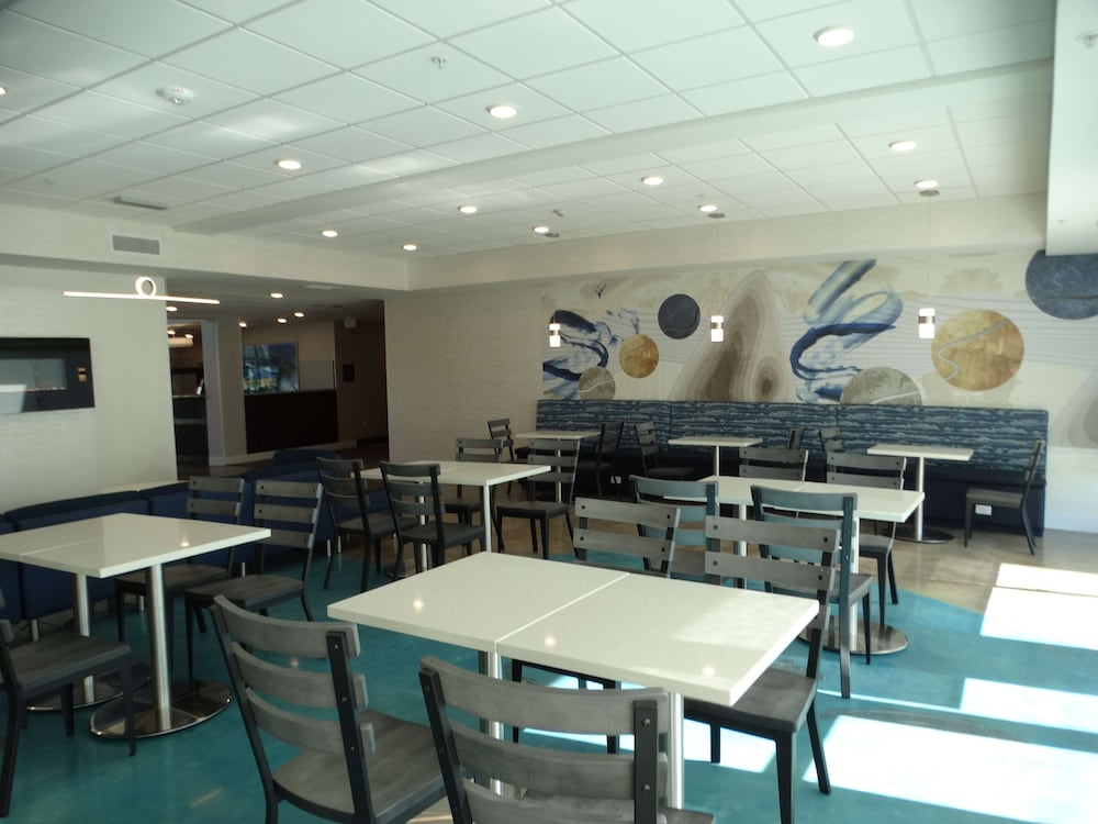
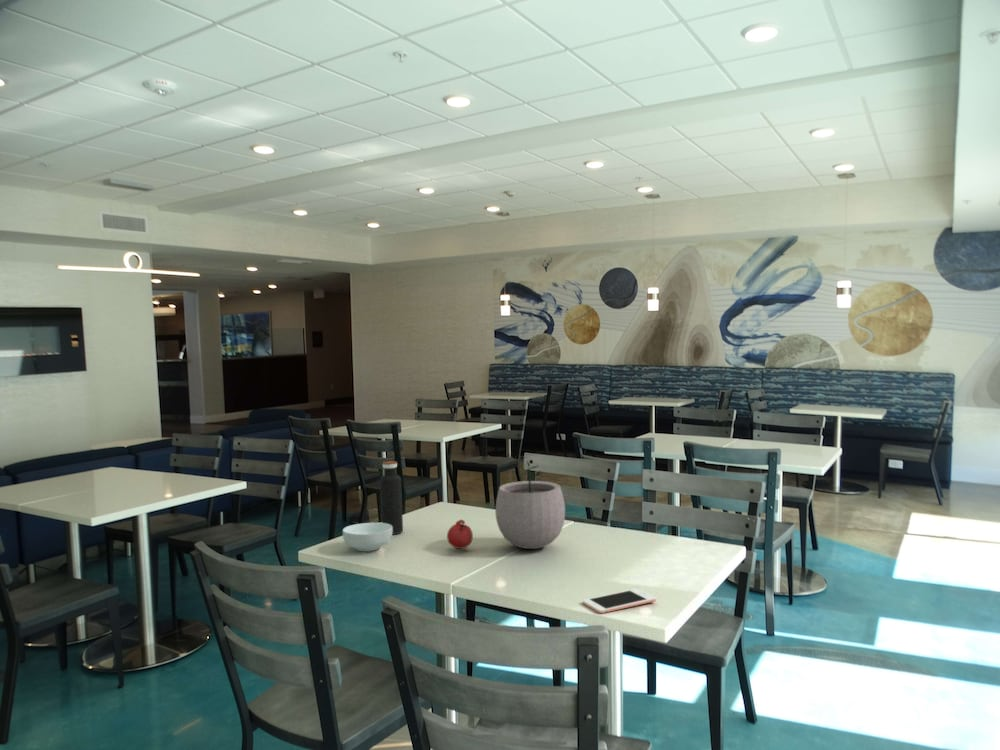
+ plant pot (530, 503)
+ cell phone (619, 600)
+ cereal bowl (368, 537)
+ fruit (459, 533)
+ water bottle (391, 497)
